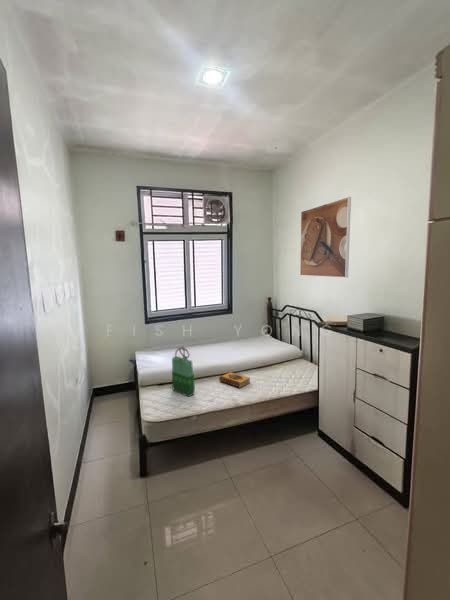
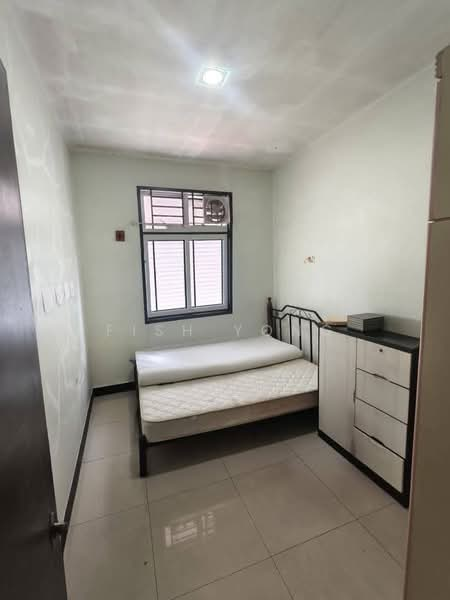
- hardback book (234, 379)
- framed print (322, 241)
- tote bag (182, 370)
